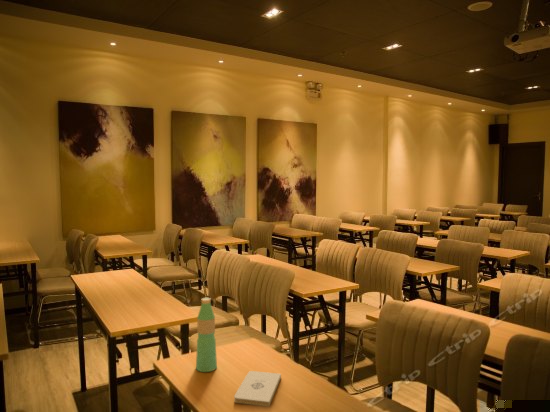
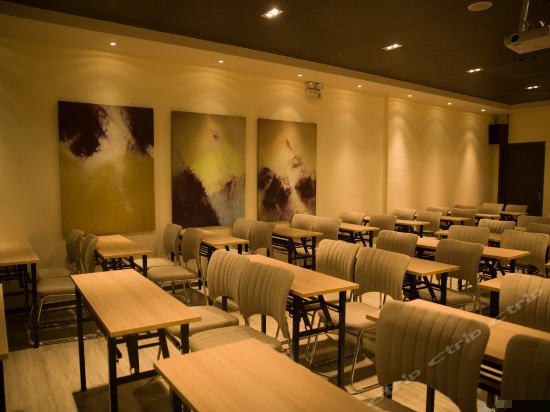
- notepad (258, 387)
- water bottle (206, 333)
